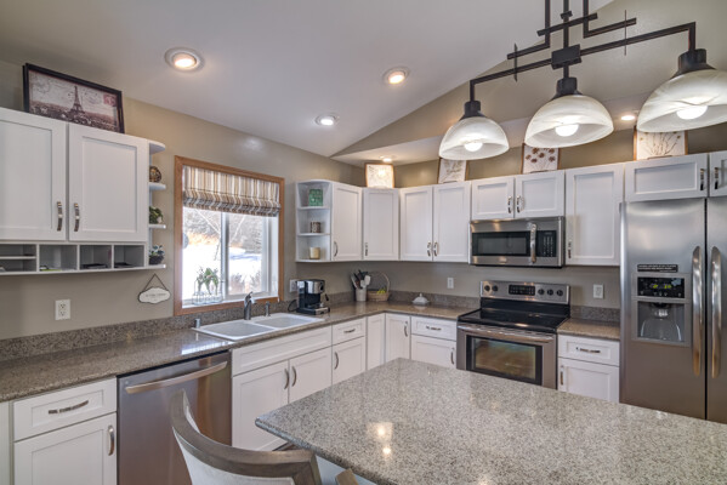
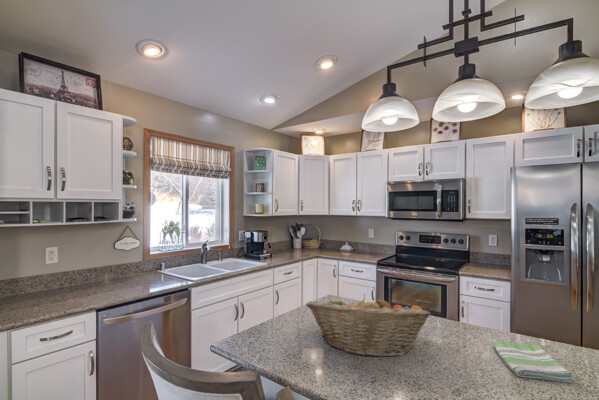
+ dish towel (528, 358)
+ fruit basket (365, 317)
